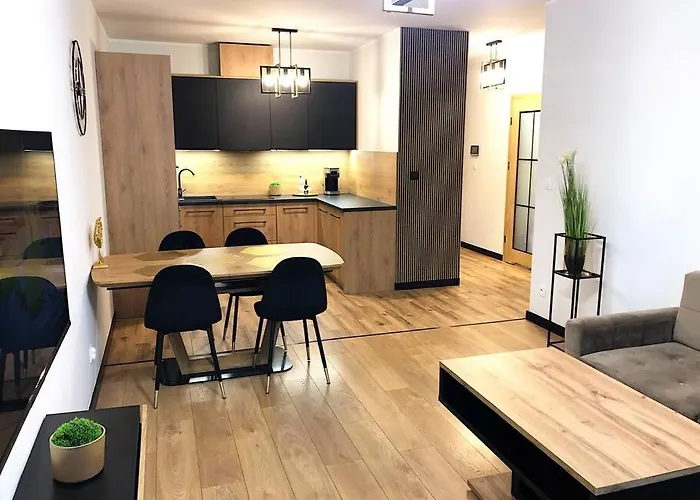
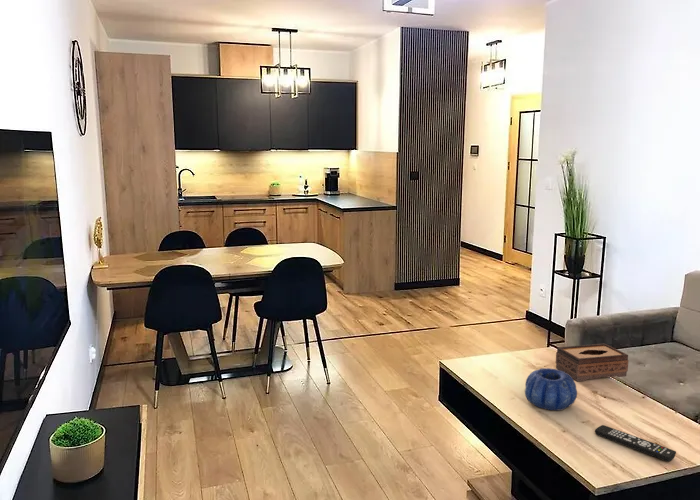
+ tissue box (591, 361)
+ remote control (633, 442)
+ decorative bowl (550, 388)
